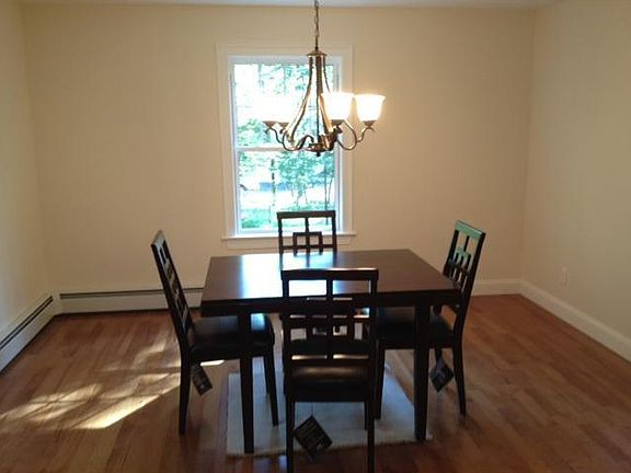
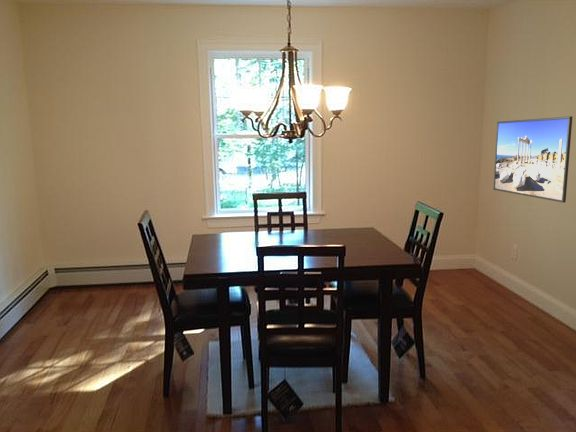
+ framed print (527, 157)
